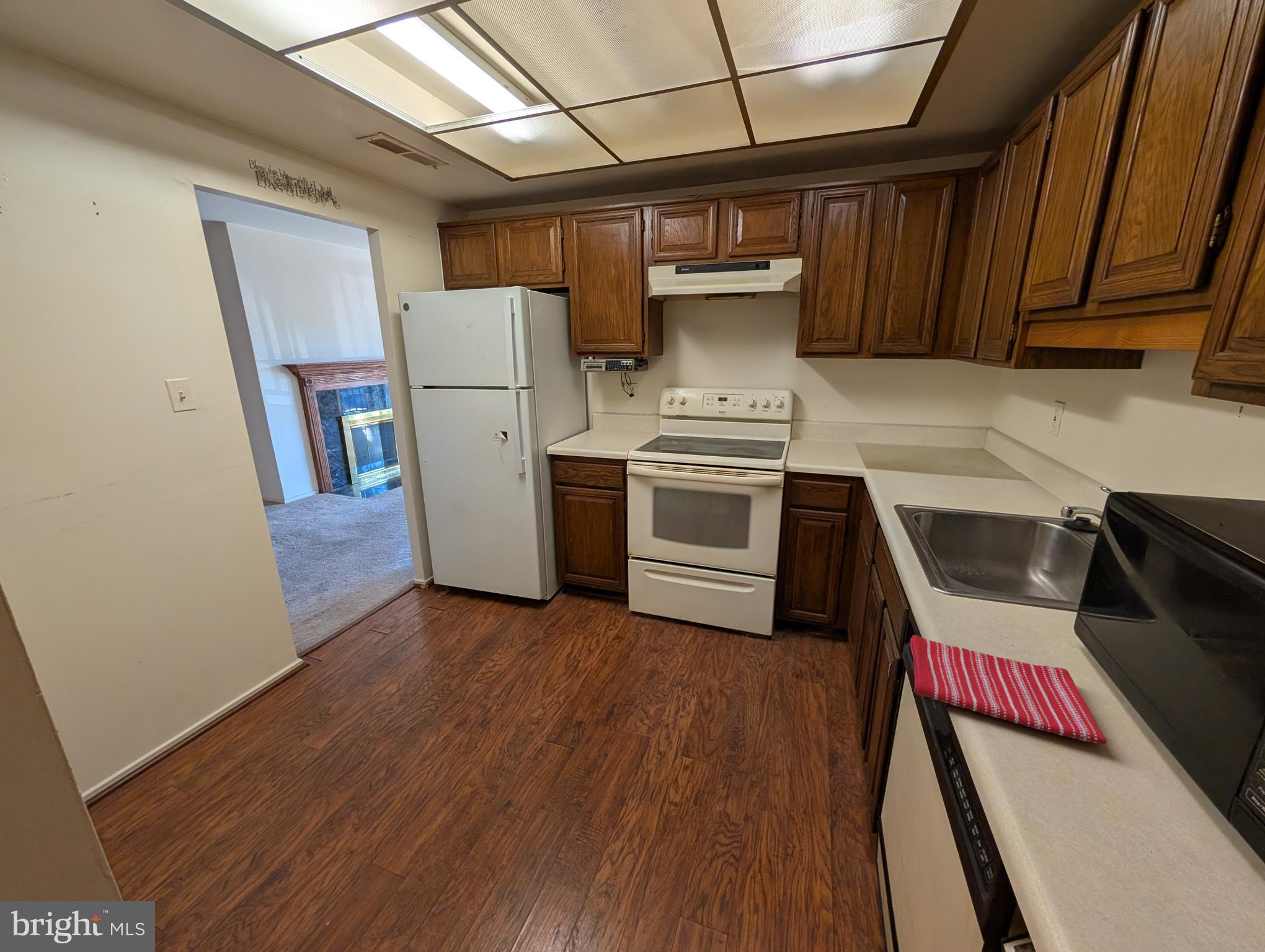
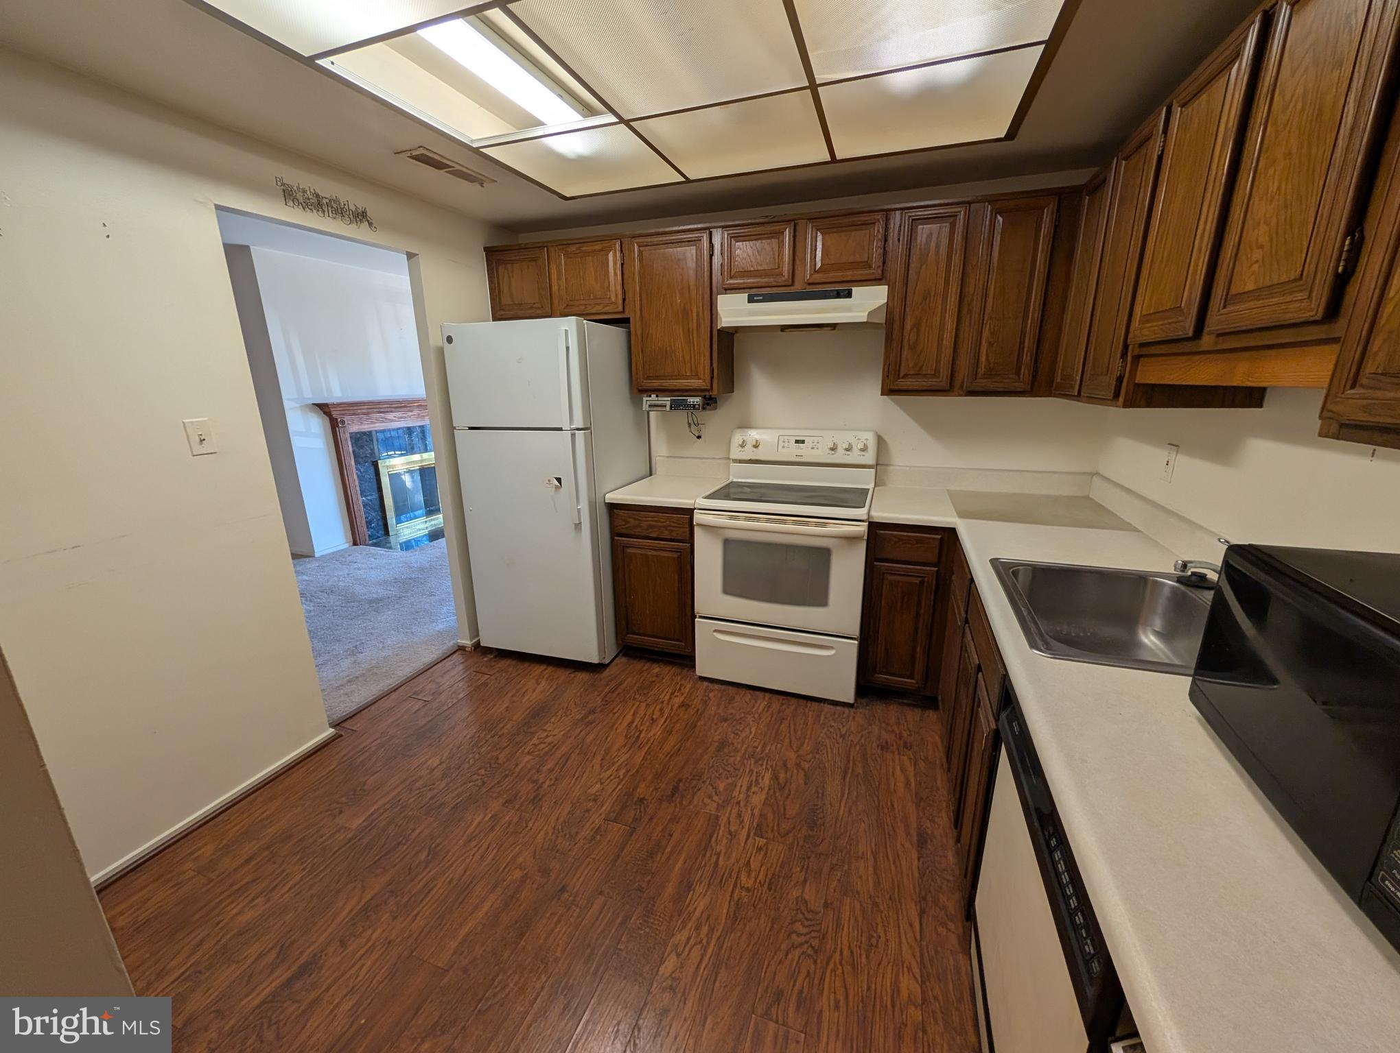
- dish towel (993, 682)
